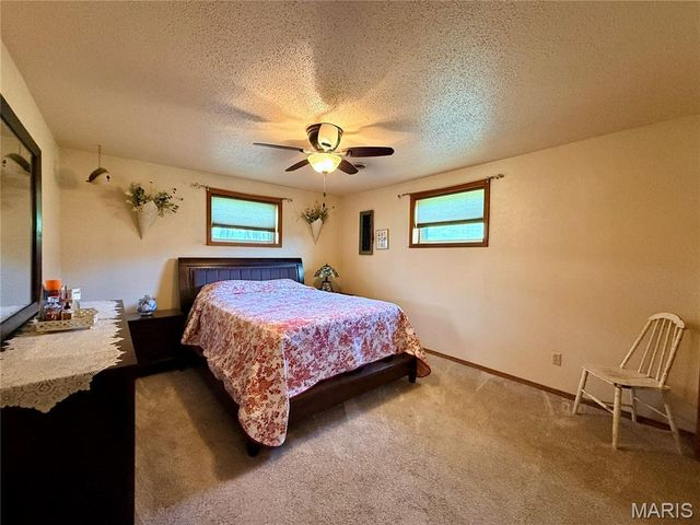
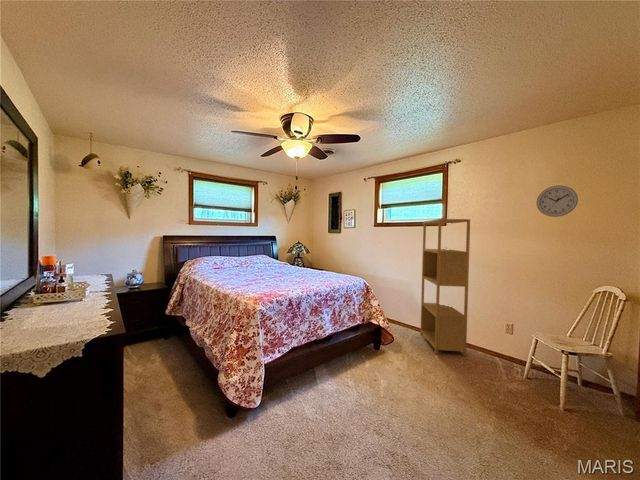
+ shelving unit (442, 282)
+ wall clock (556, 201)
